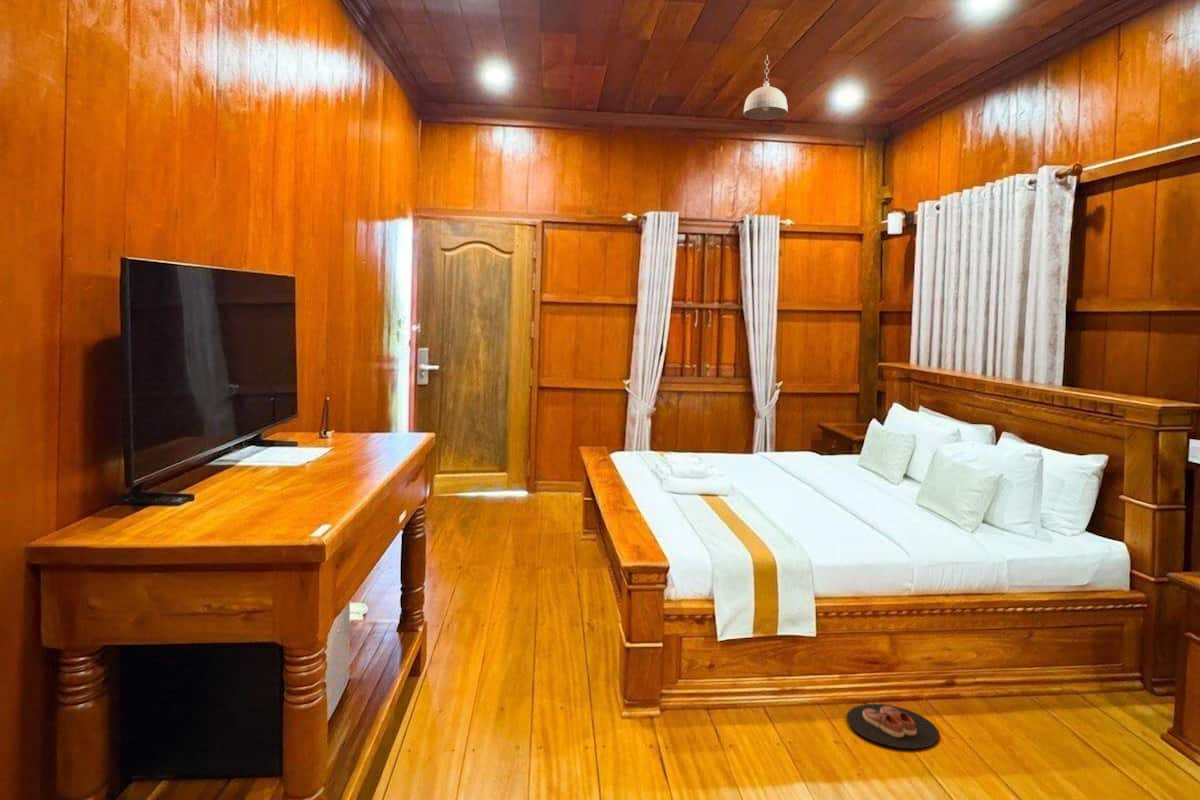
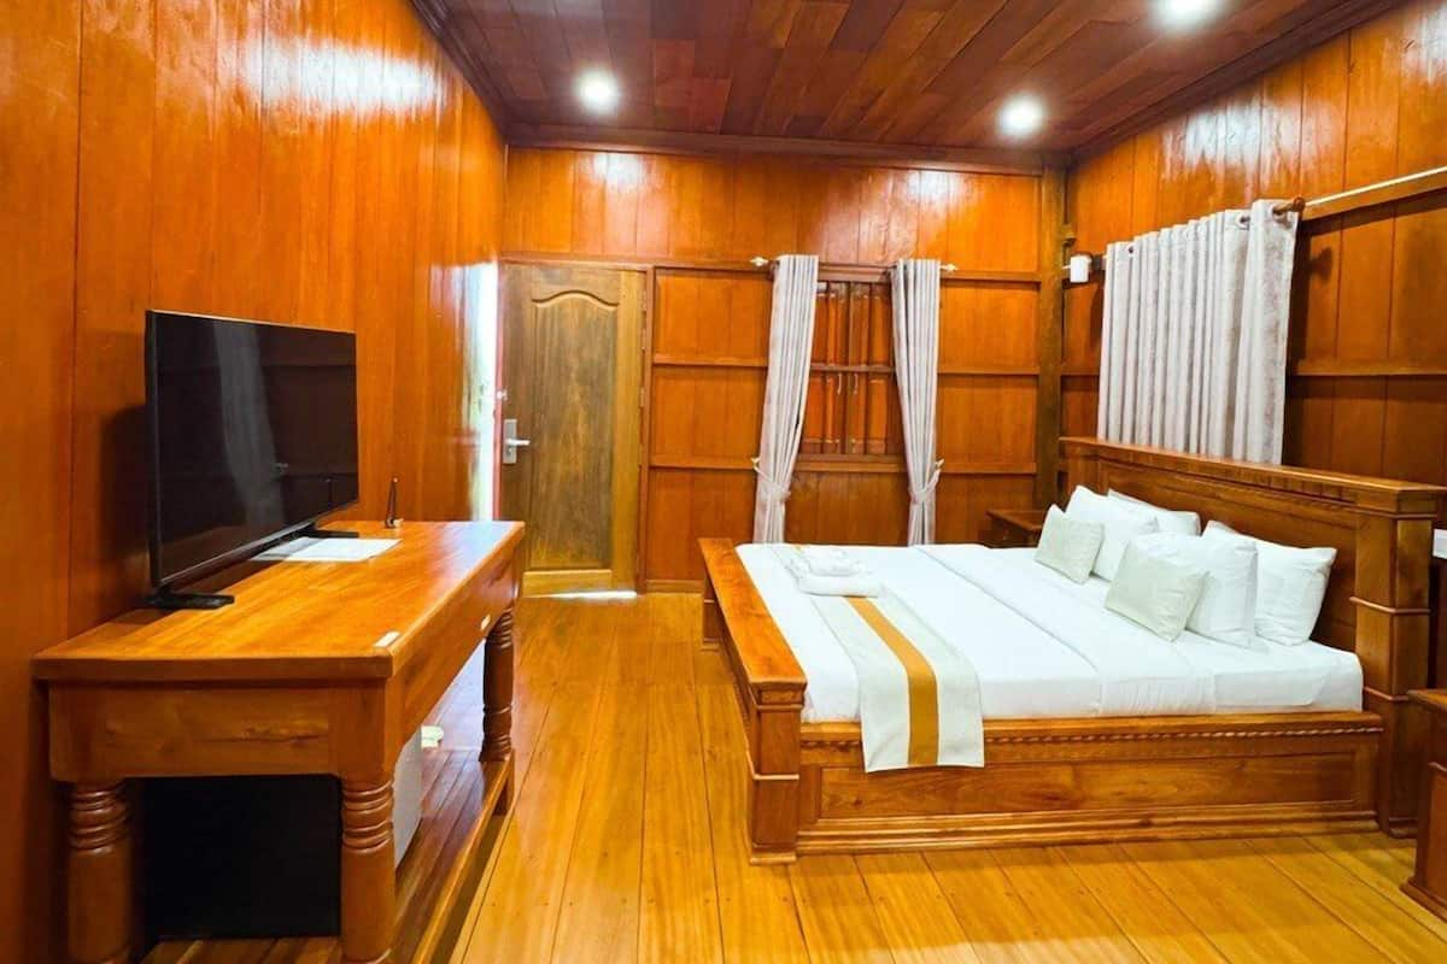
- slippers (892, 719)
- pendant light (766, 84)
